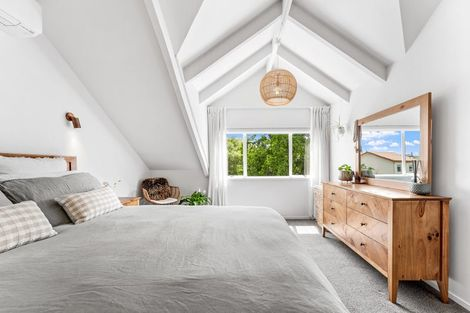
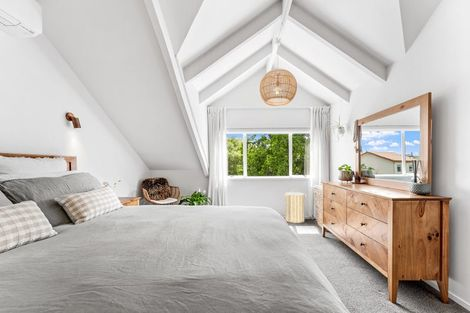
+ laundry hamper (294, 204)
